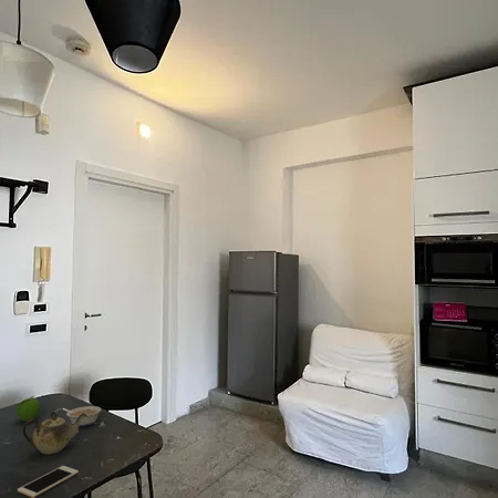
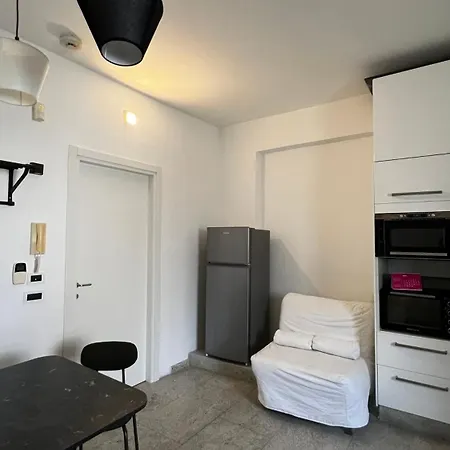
- fruit (28, 408)
- cell phone (49, 480)
- teapot (55, 429)
- legume (83, 417)
